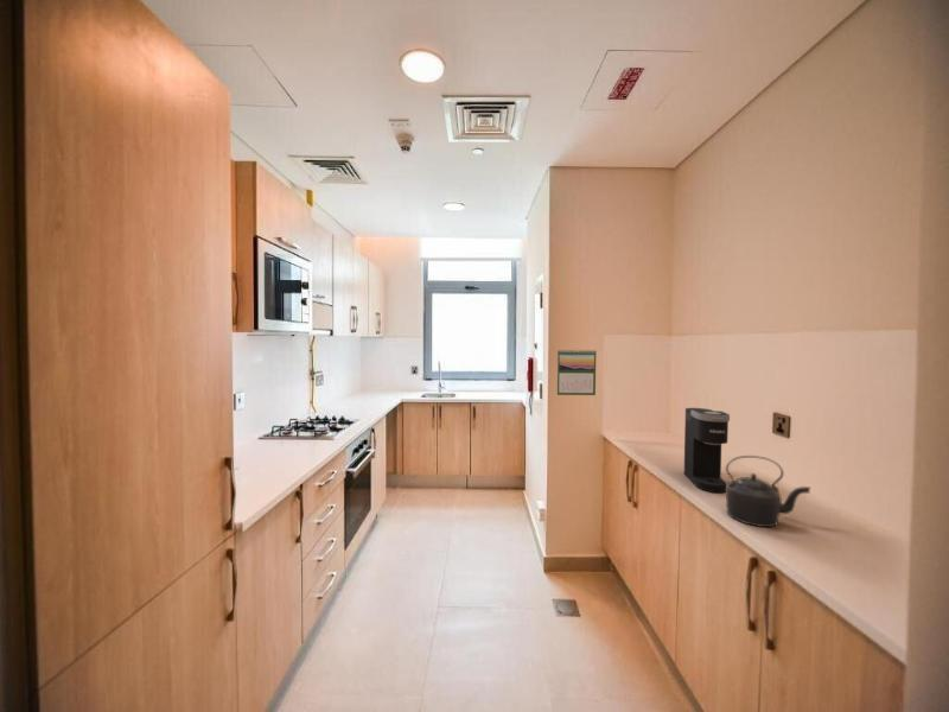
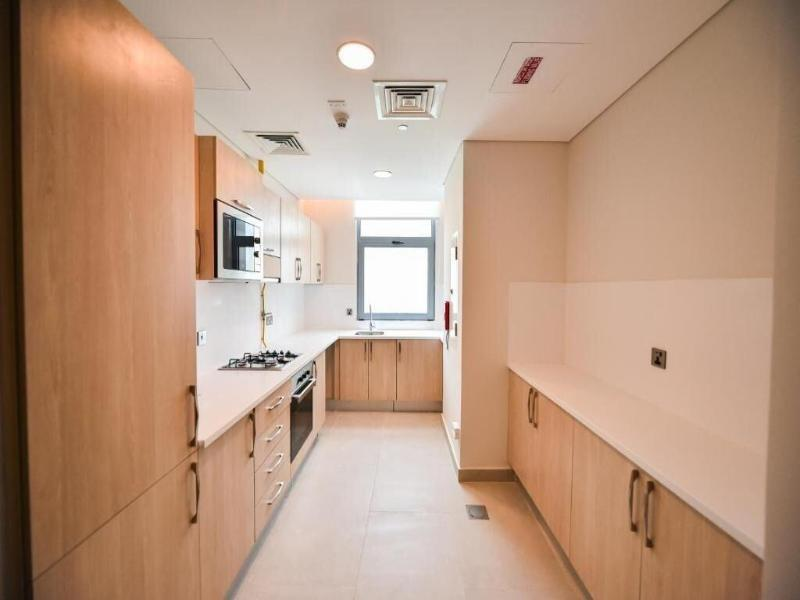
- calendar (577, 371)
- kettle (766, 488)
- coffee maker (705, 445)
